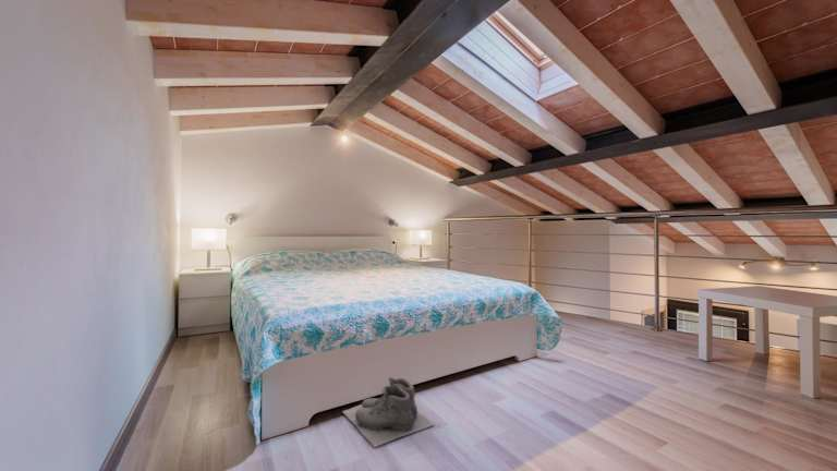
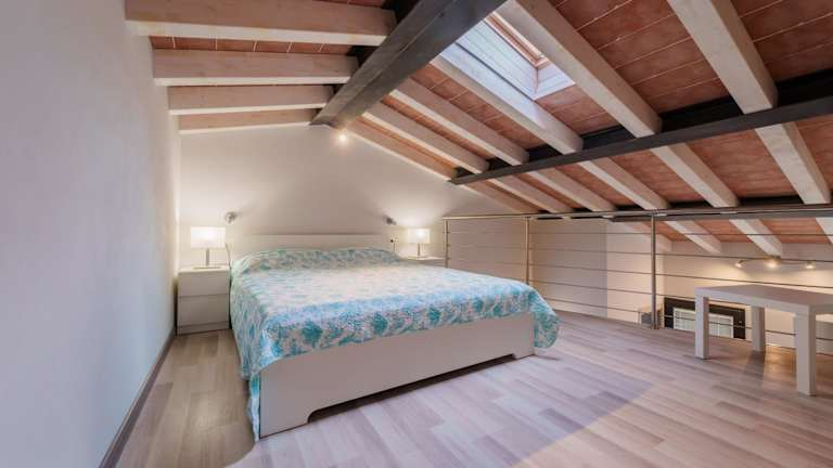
- boots (386, 398)
